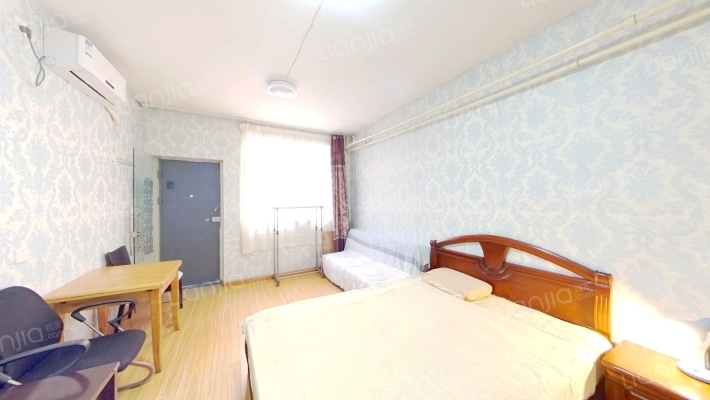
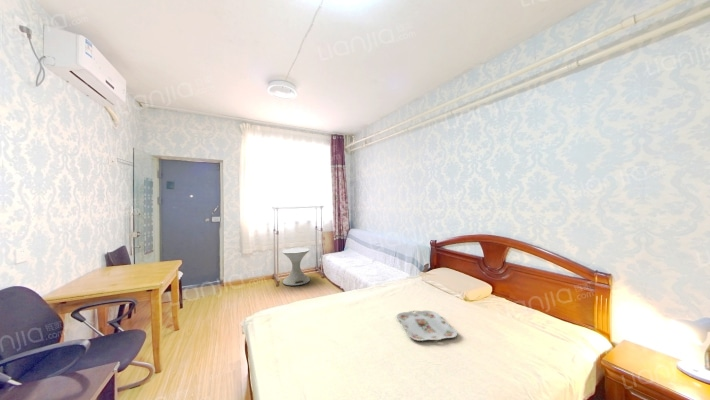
+ serving tray (424, 324)
+ side table (296, 265)
